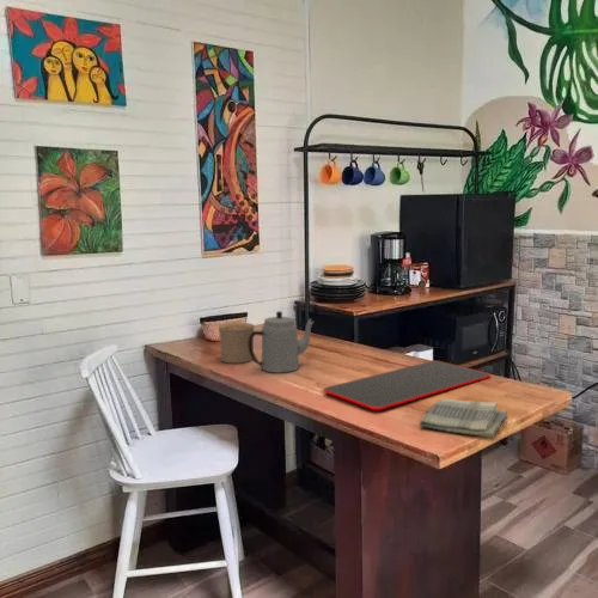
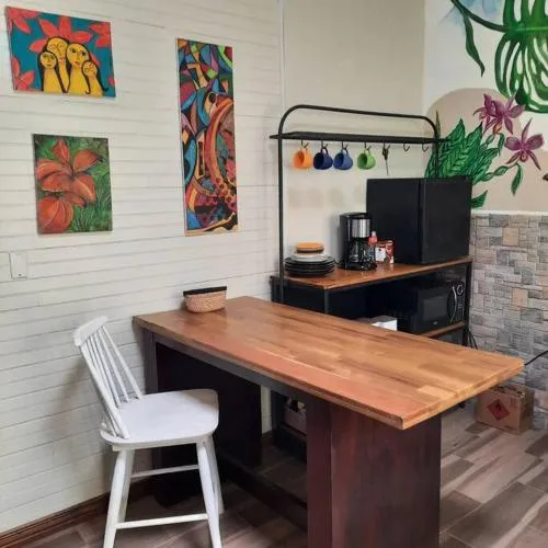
- dish towel (464, 415)
- cup (237, 342)
- cutting board (409, 383)
- teapot (282, 338)
